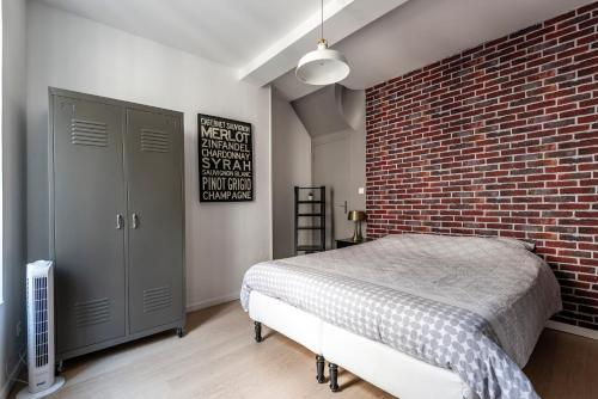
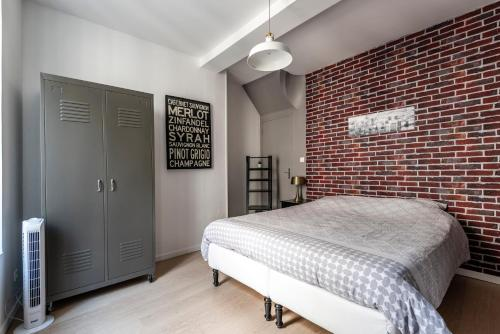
+ wall art (378, 123)
